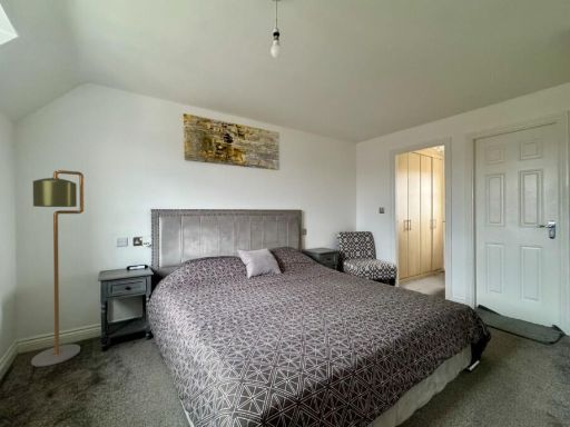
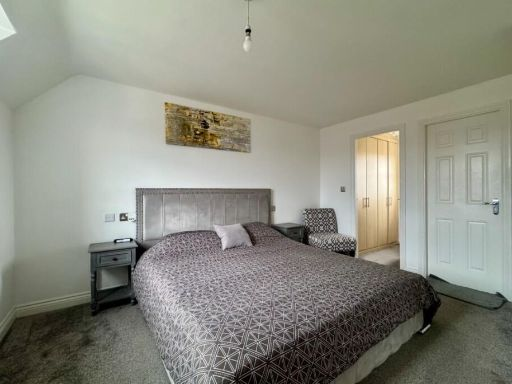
- floor lamp (57, 262)
